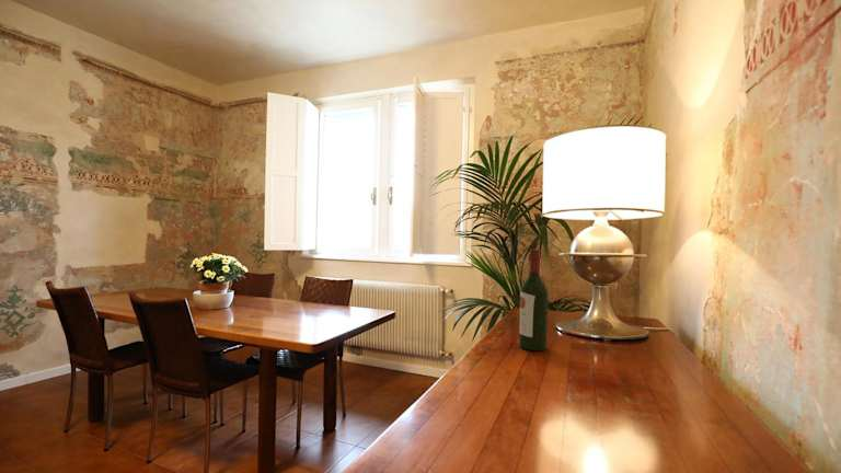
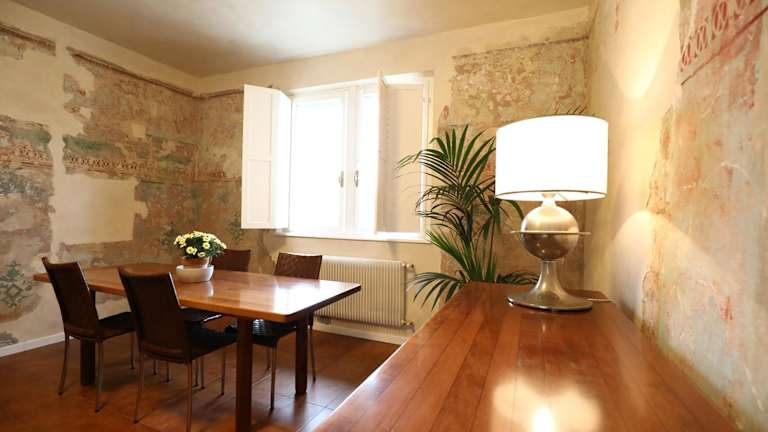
- wine bottle (533, 298)
